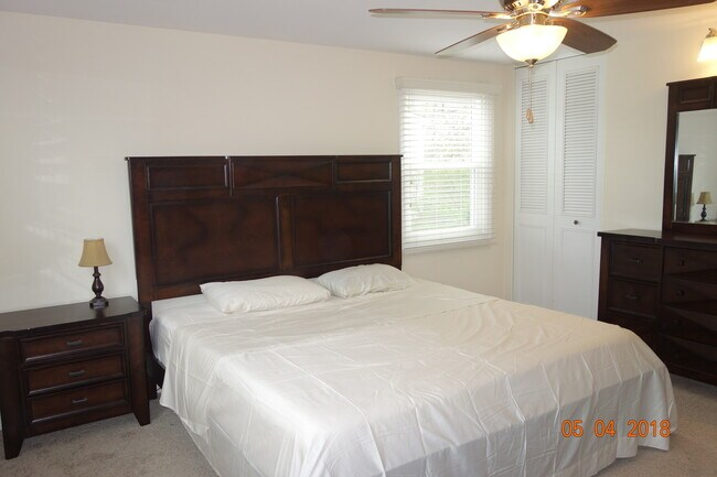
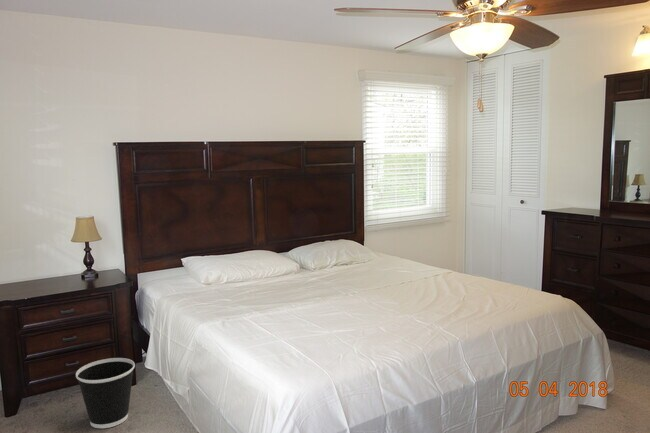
+ wastebasket (107, 393)
